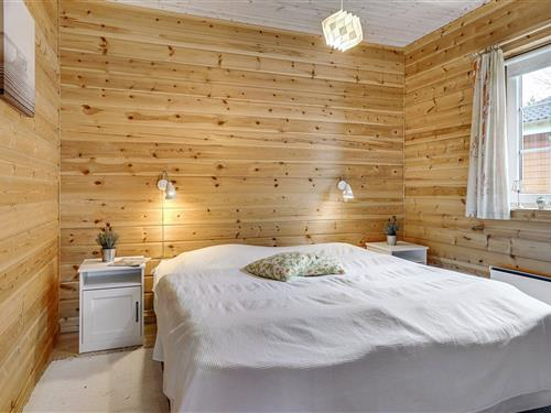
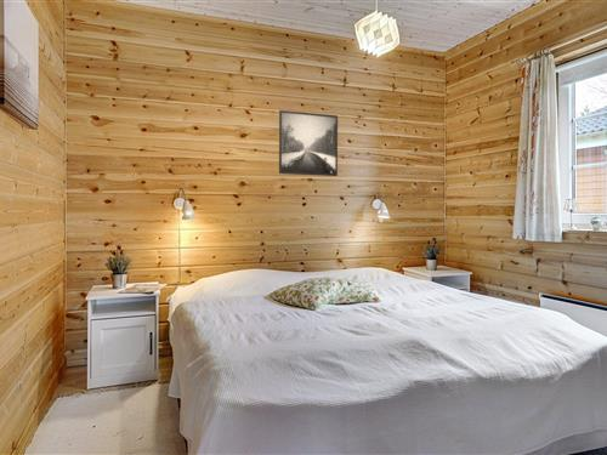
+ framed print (308, 143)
